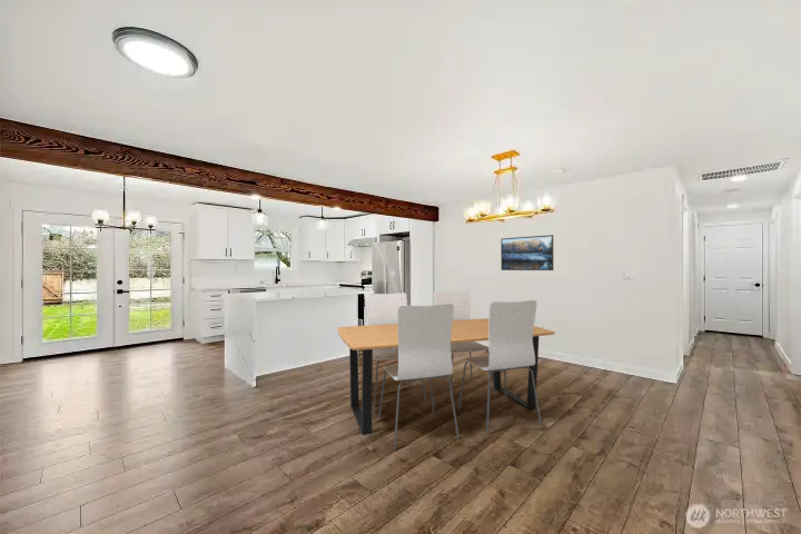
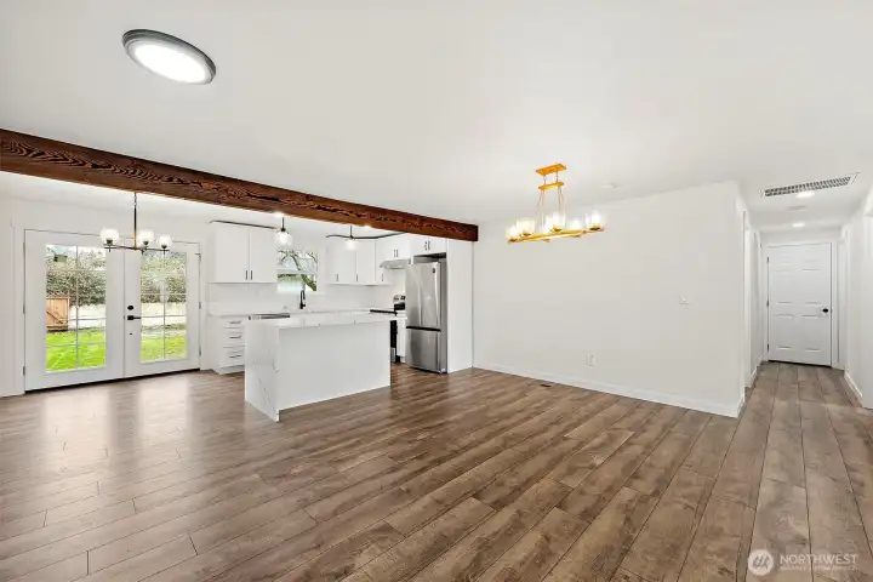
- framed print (525, 253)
- dining table (442, 352)
